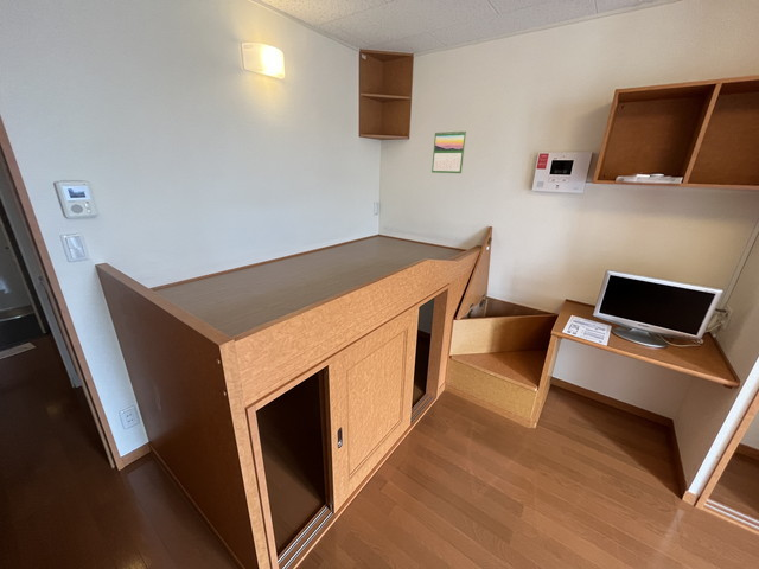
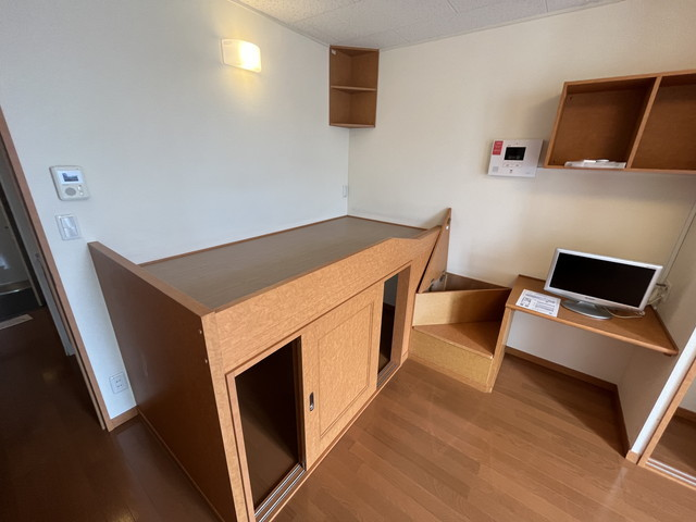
- calendar (448, 152)
